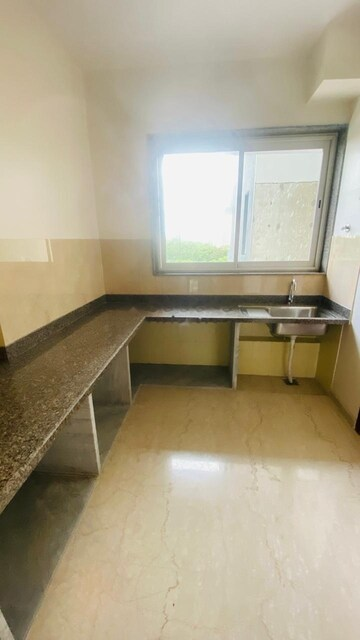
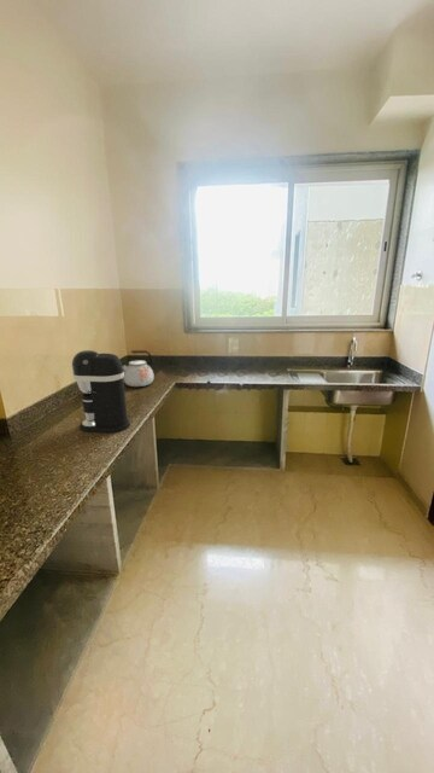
+ coffee maker (100, 390)
+ kettle (137, 367)
